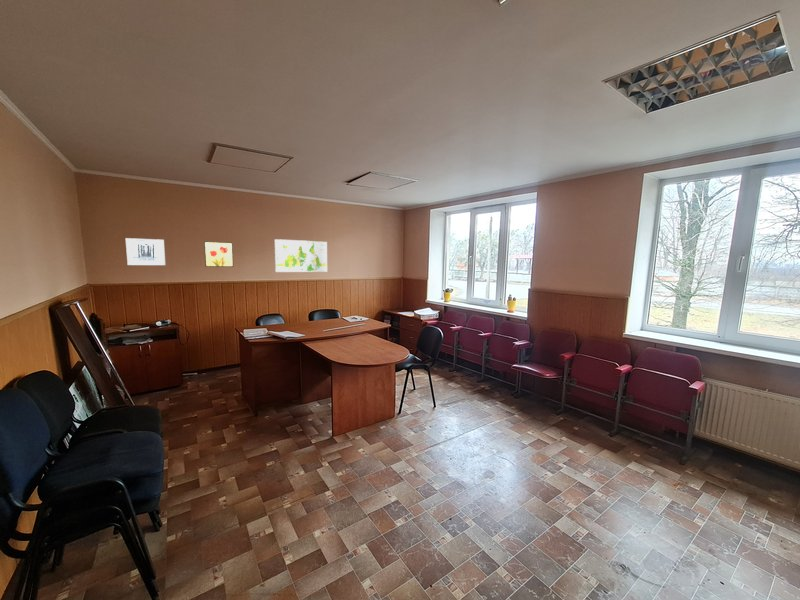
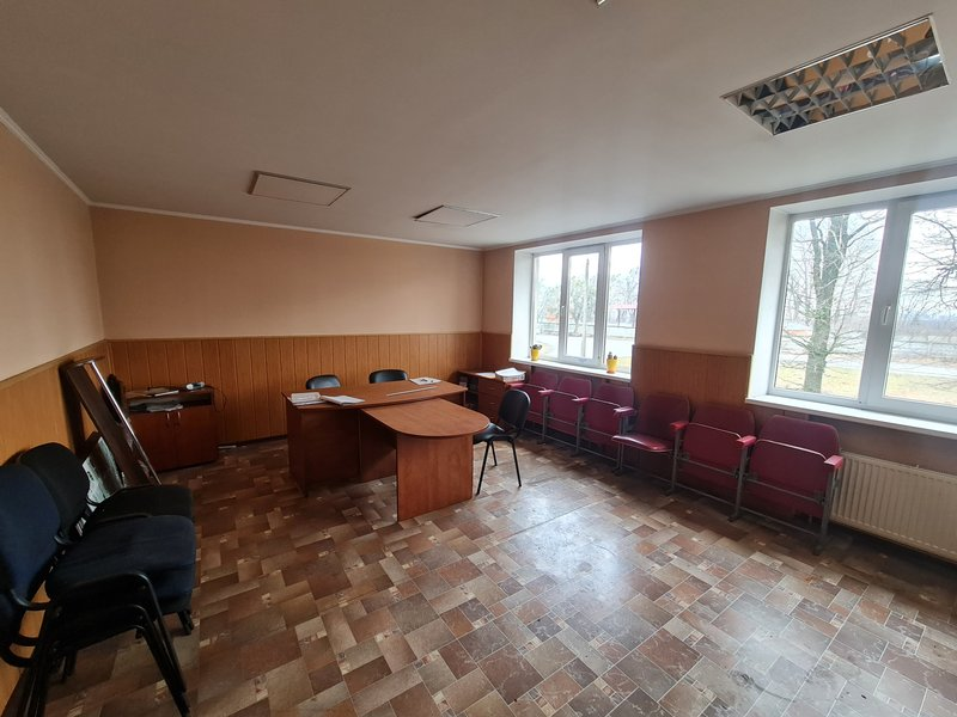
- wall art (218, 254)
- wall art (146, 252)
- map (302, 256)
